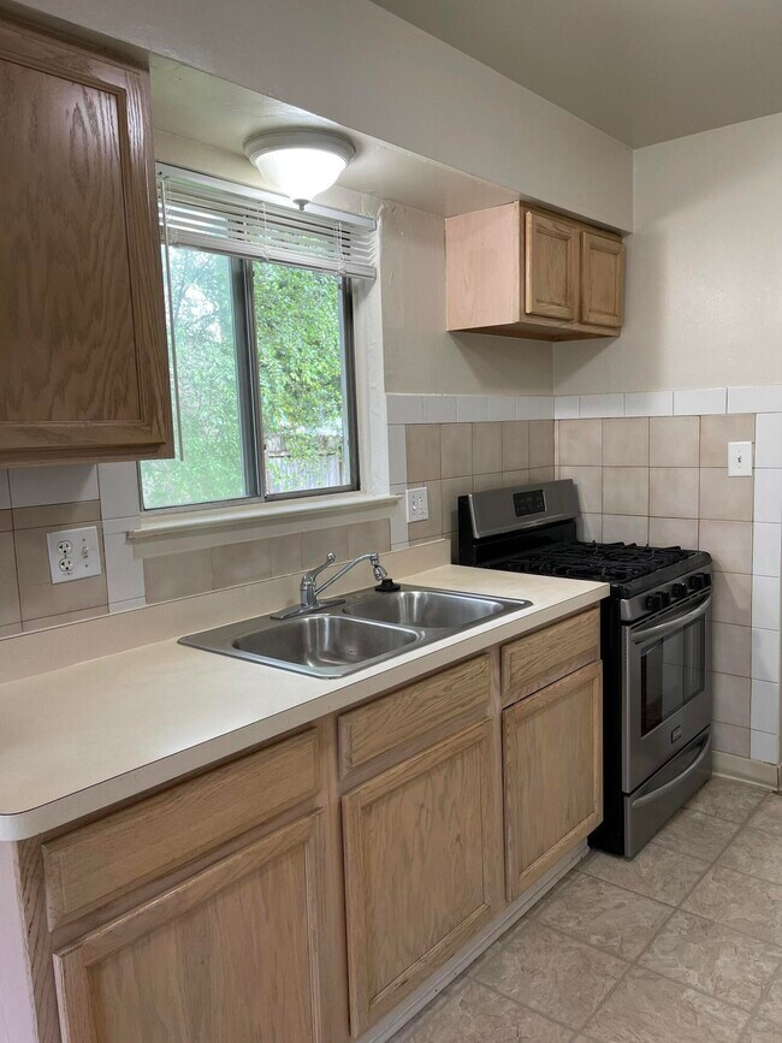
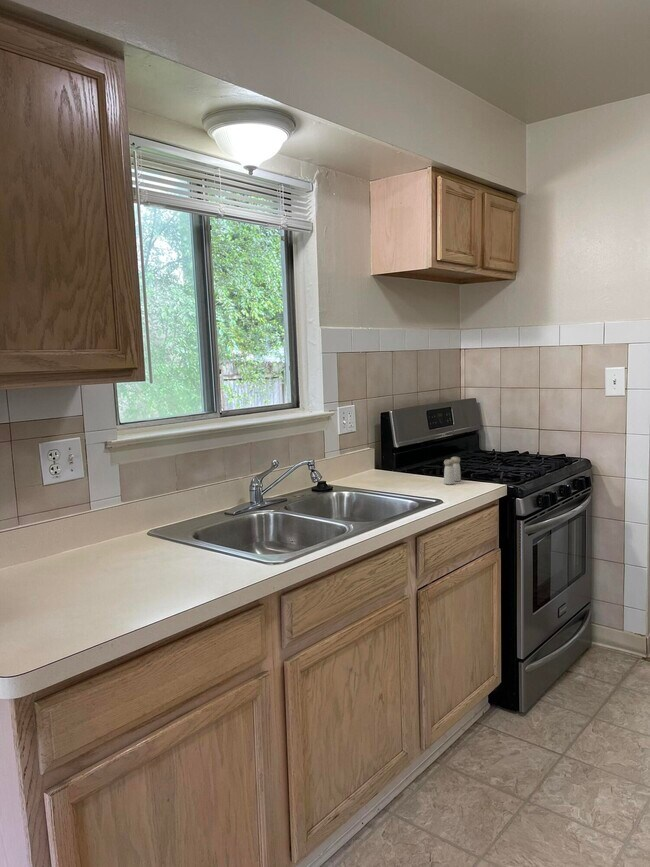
+ salt and pepper shaker (452, 470)
